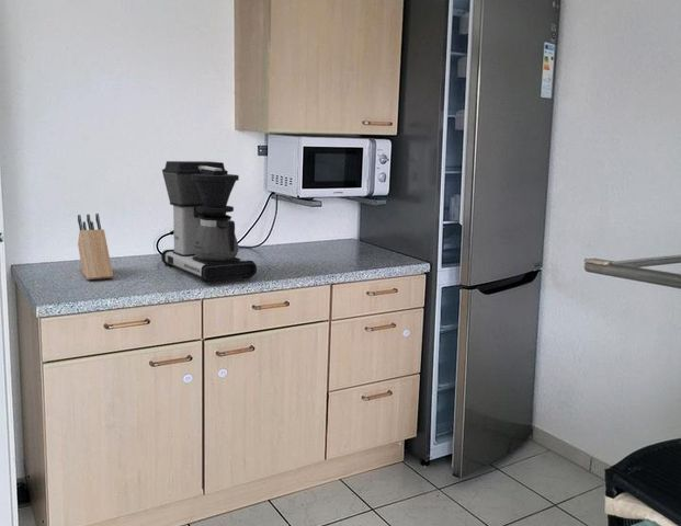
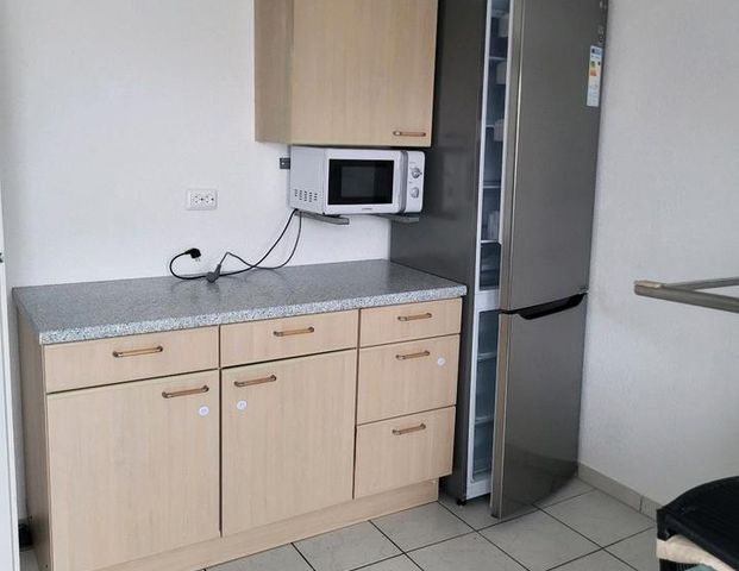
- coffee maker (206, 218)
- knife block (93, 244)
